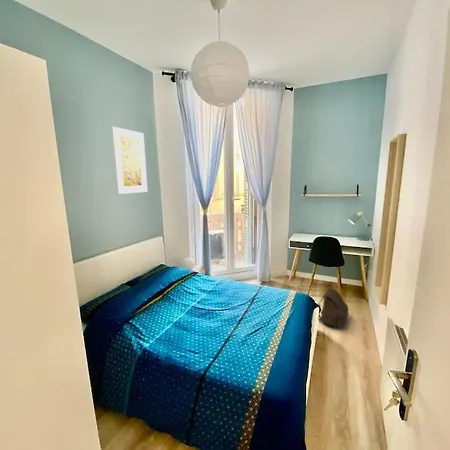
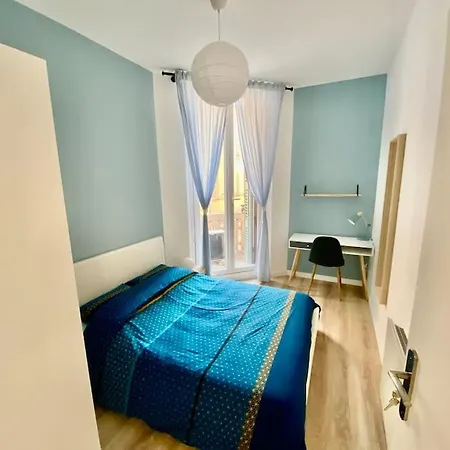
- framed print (131, 162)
- satchel (331, 306)
